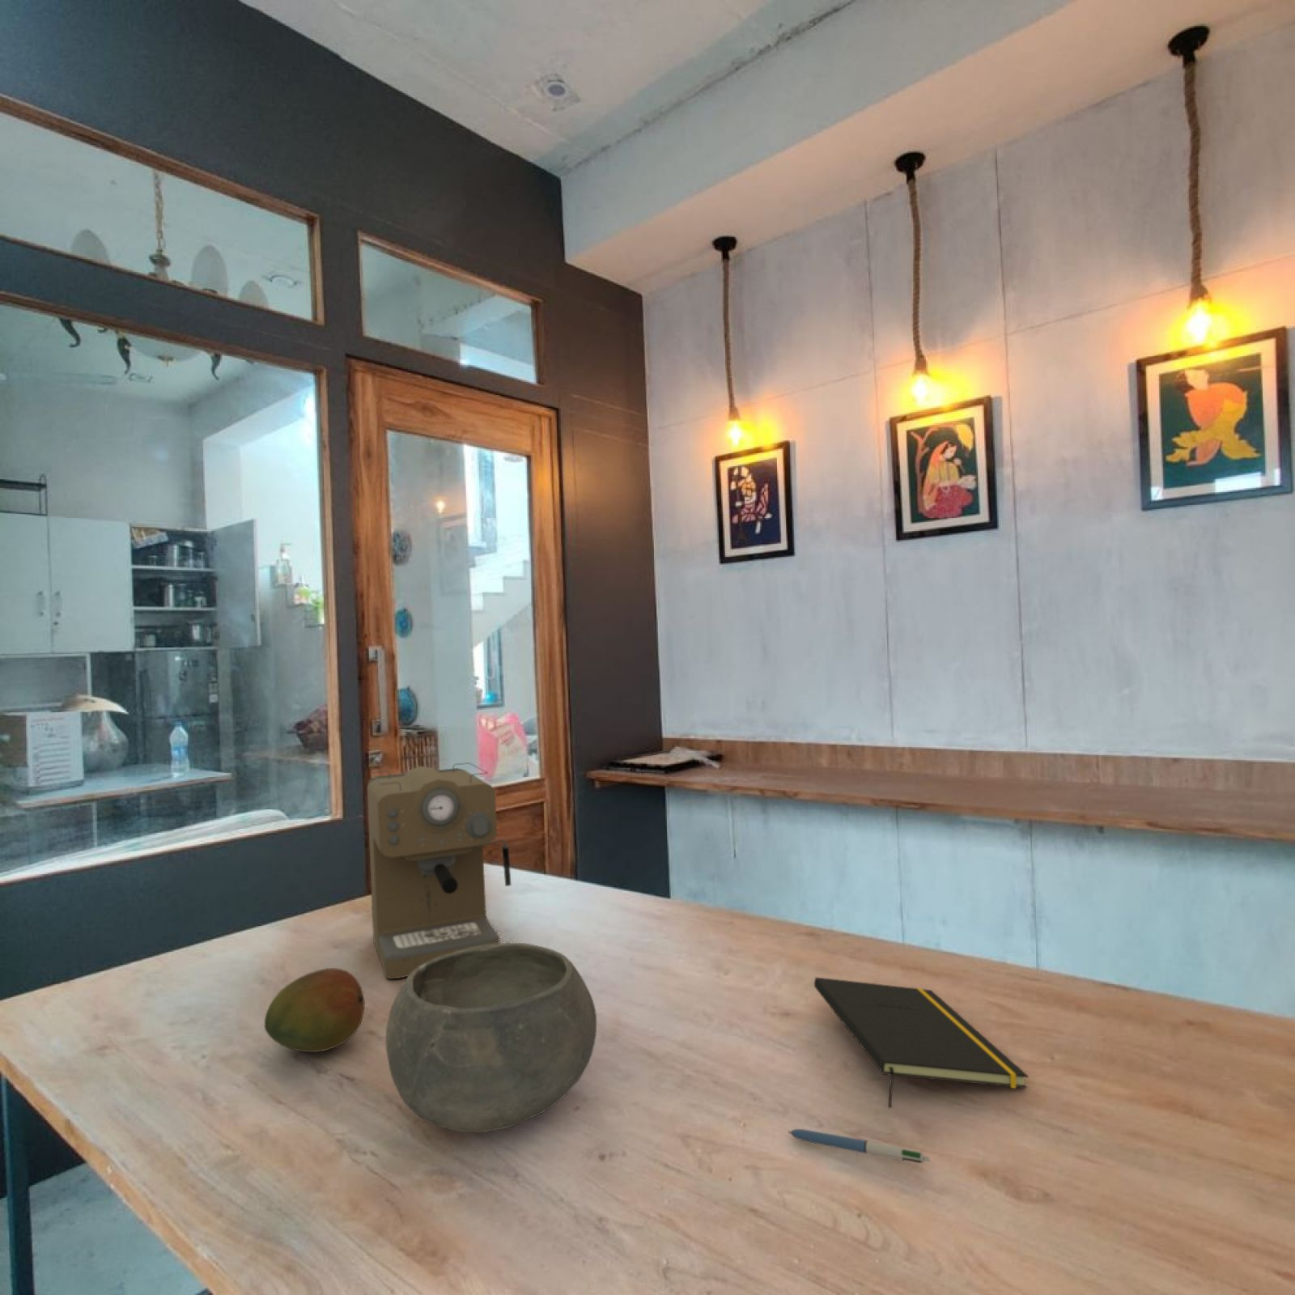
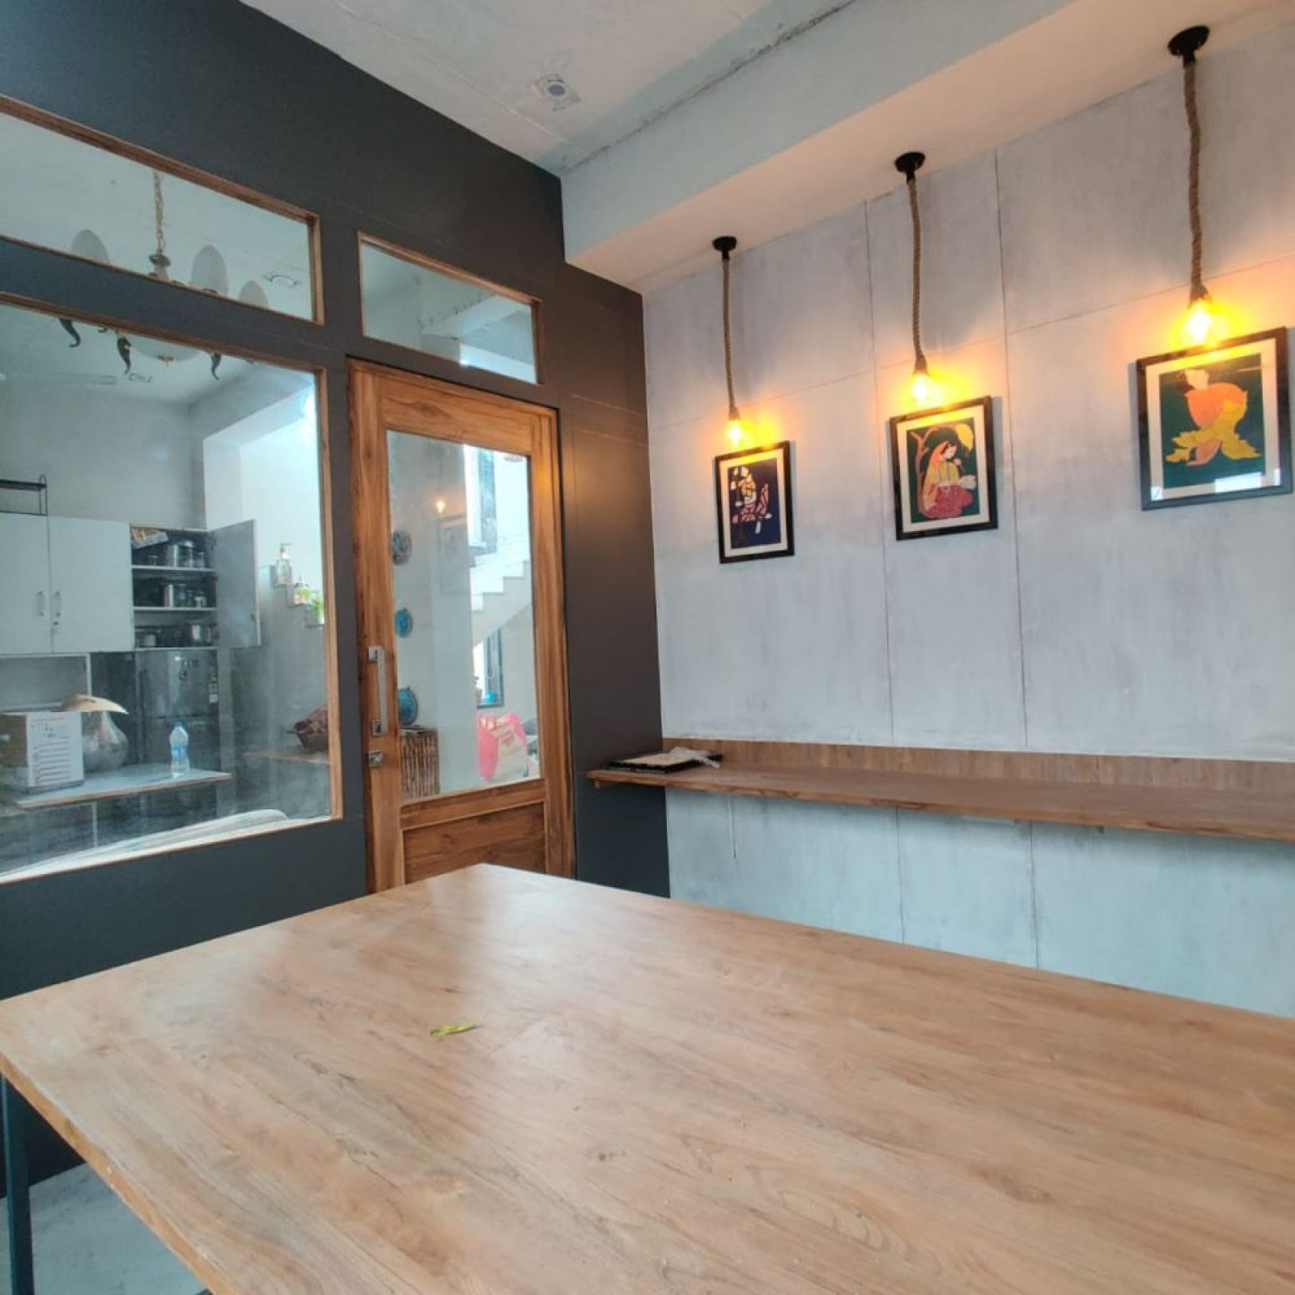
- bowl (493, 1036)
- coffee maker (442, 859)
- fruit (314, 1010)
- pen (855, 1143)
- notepad (910, 1026)
